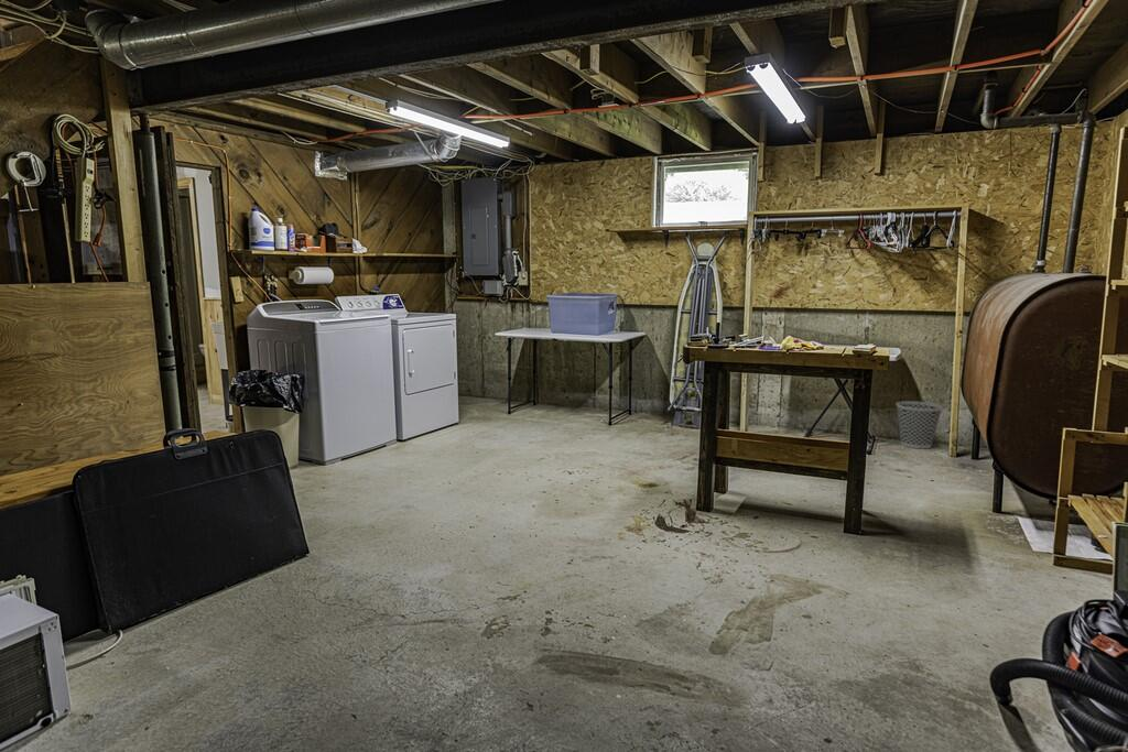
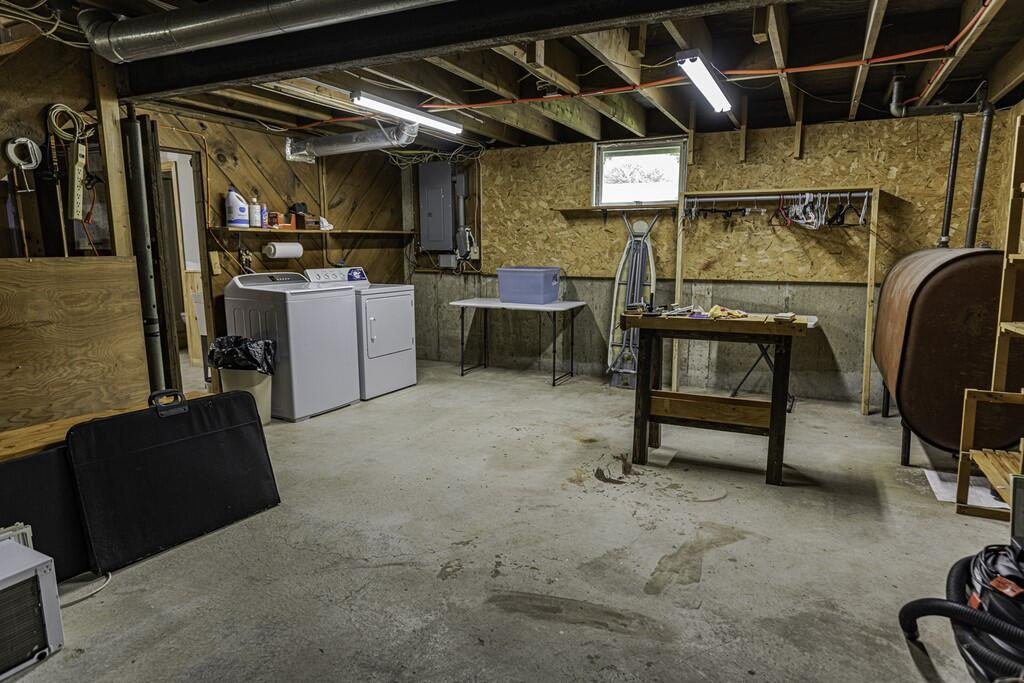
- wastebasket (916, 425)
